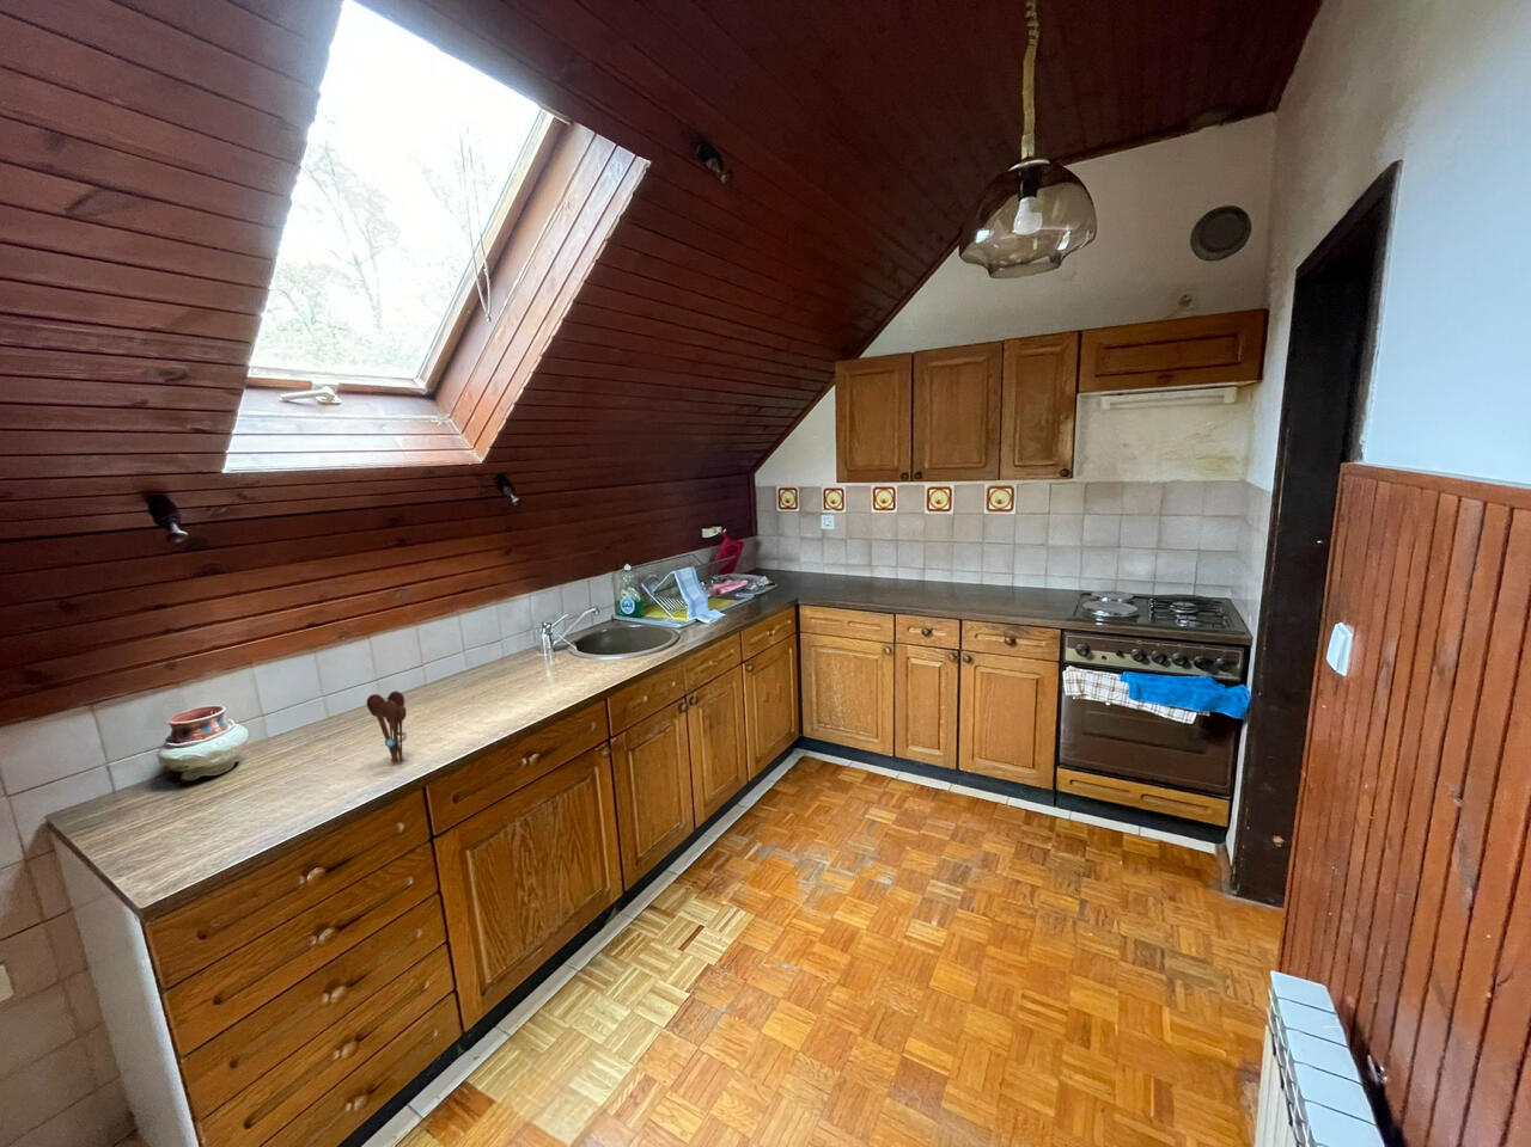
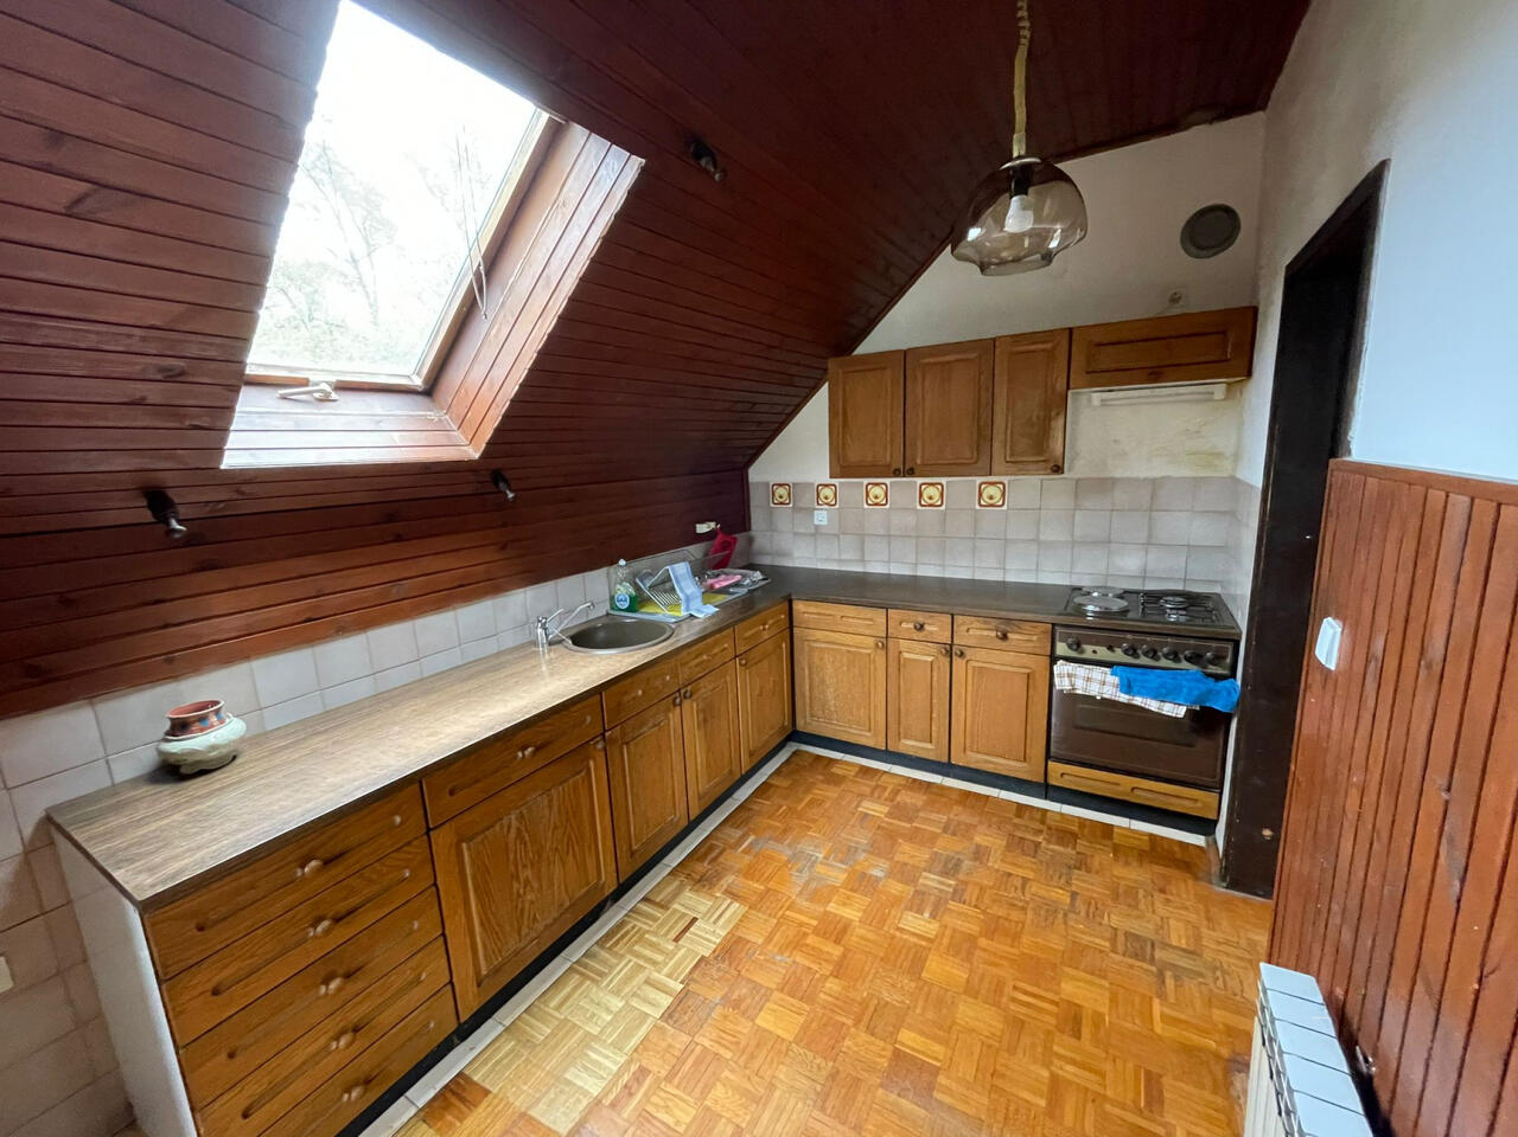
- utensil holder (389, 727)
